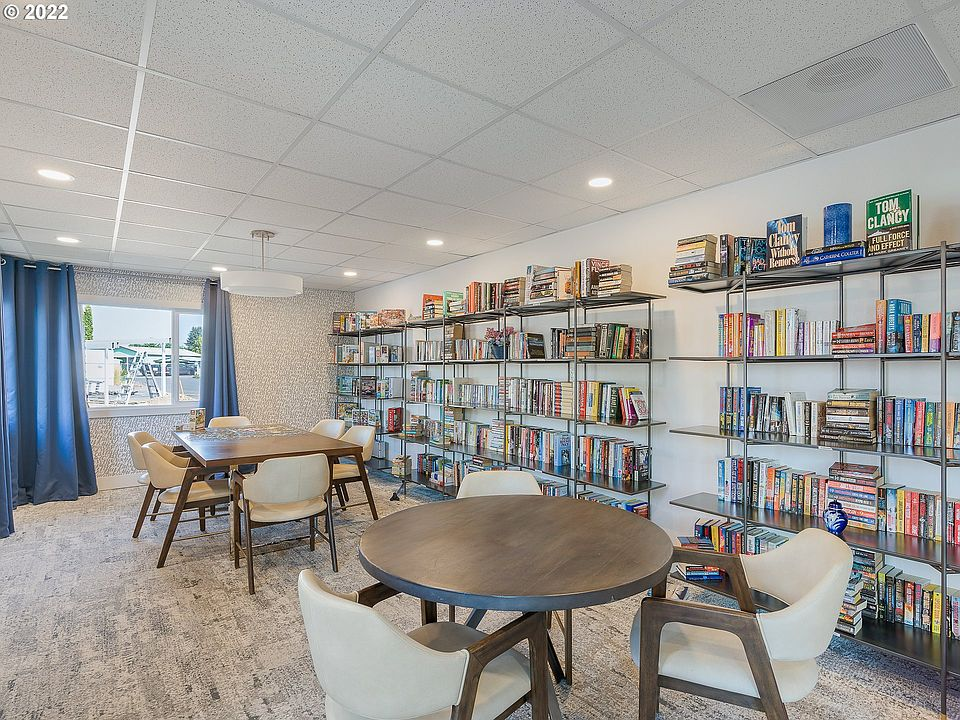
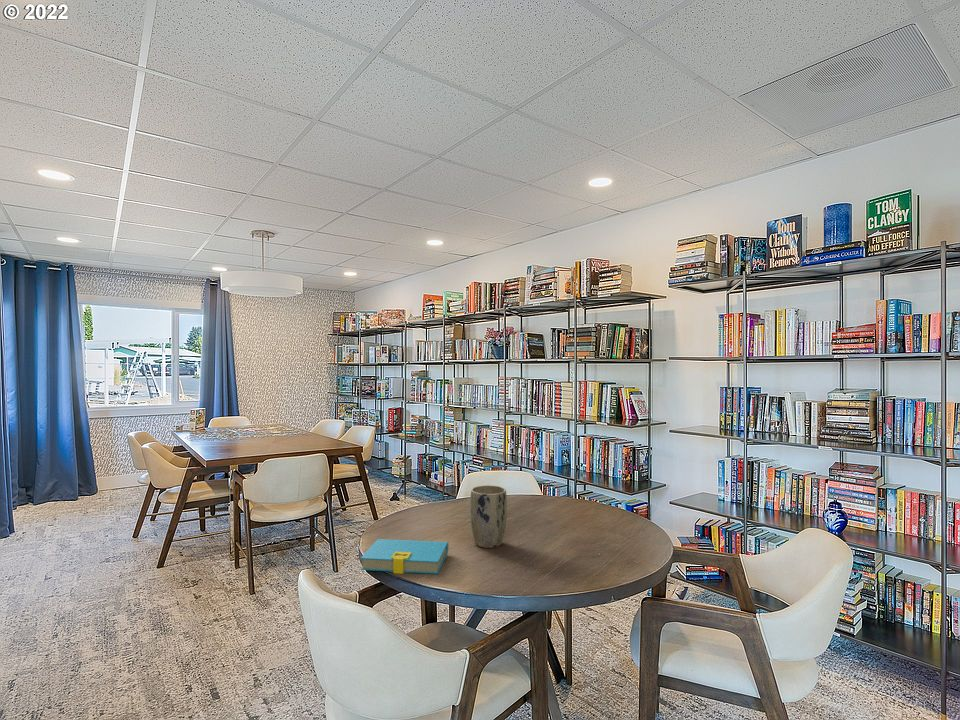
+ plant pot (488, 516)
+ book (406, 554)
